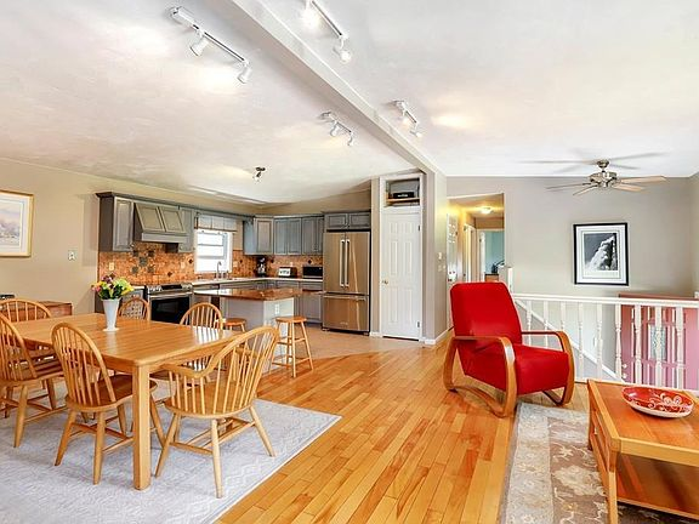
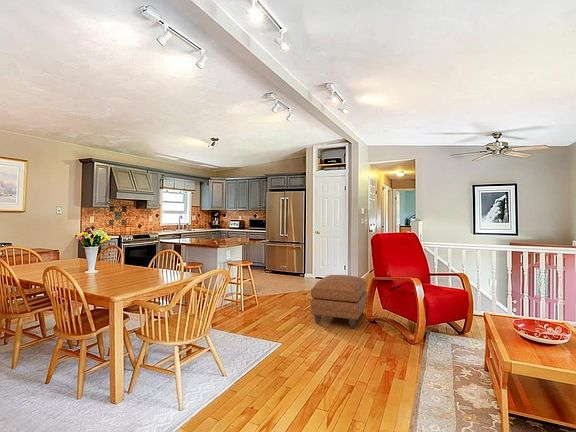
+ ottoman (340, 297)
